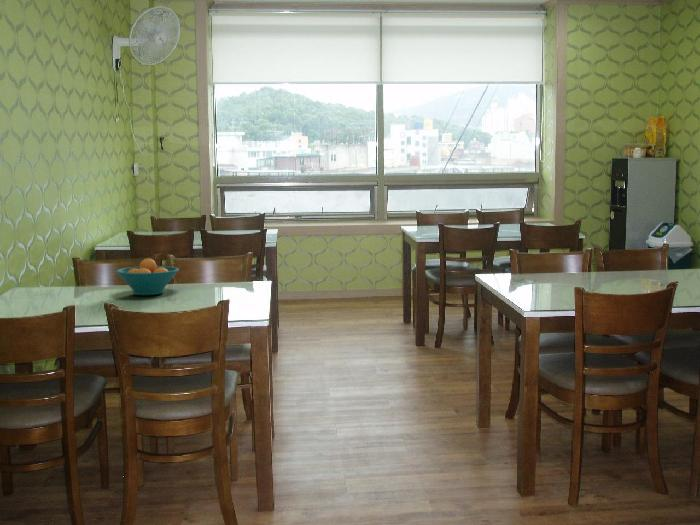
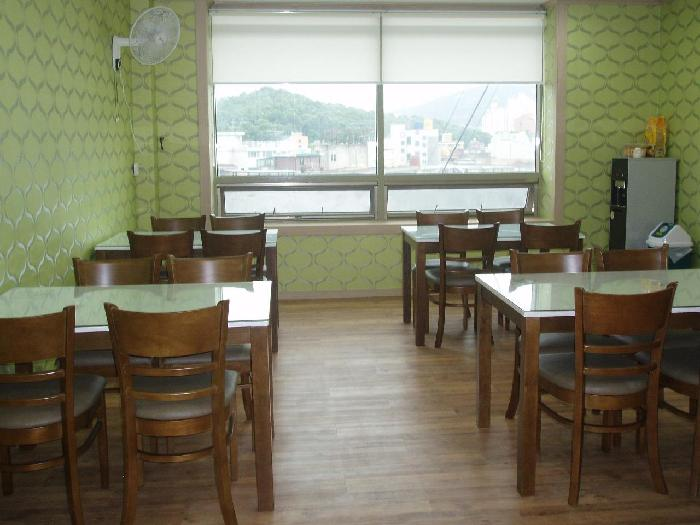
- fruit bowl (147, 276)
